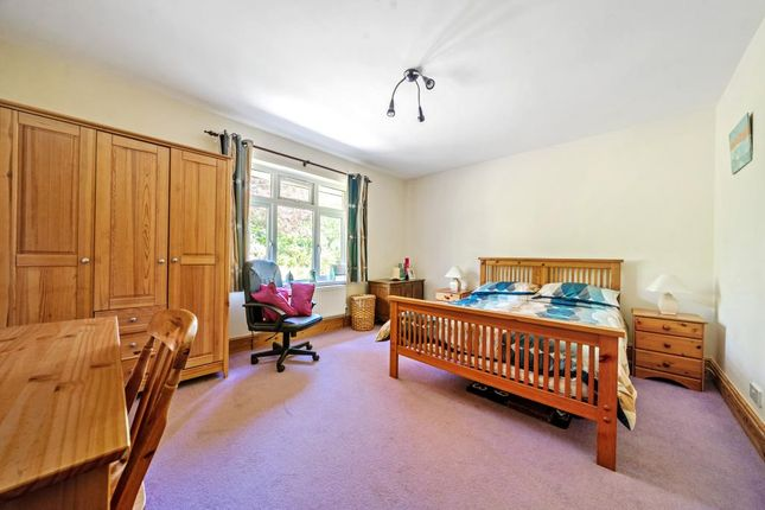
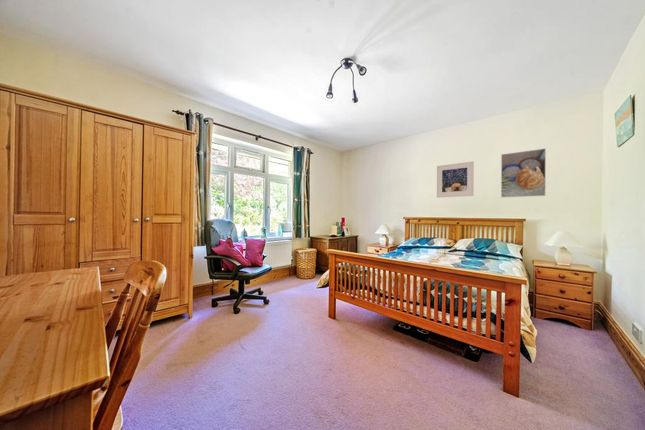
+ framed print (454, 180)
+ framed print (522, 174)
